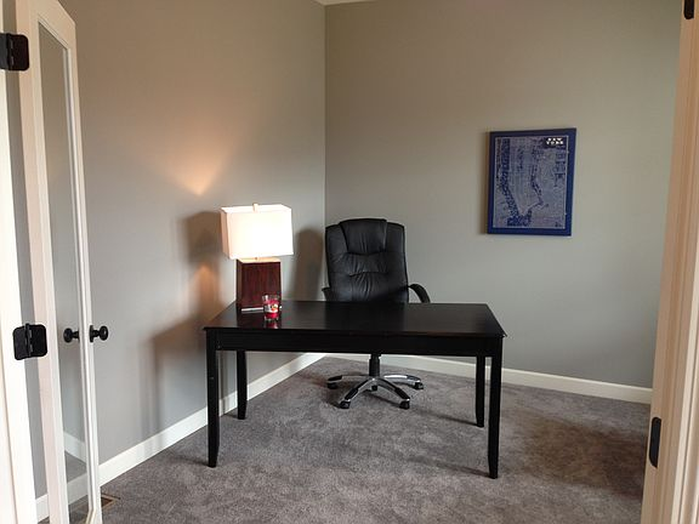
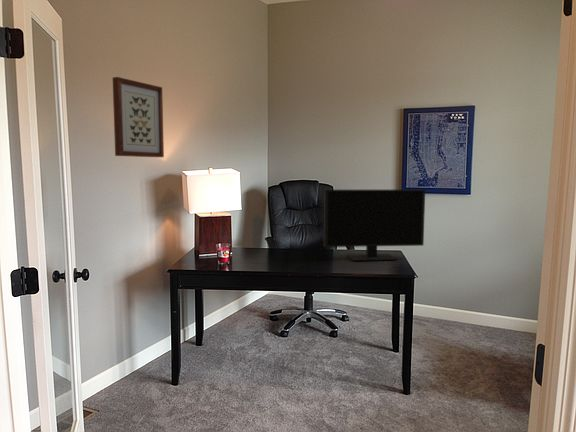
+ monitor (372, 223)
+ wall art (139, 119)
